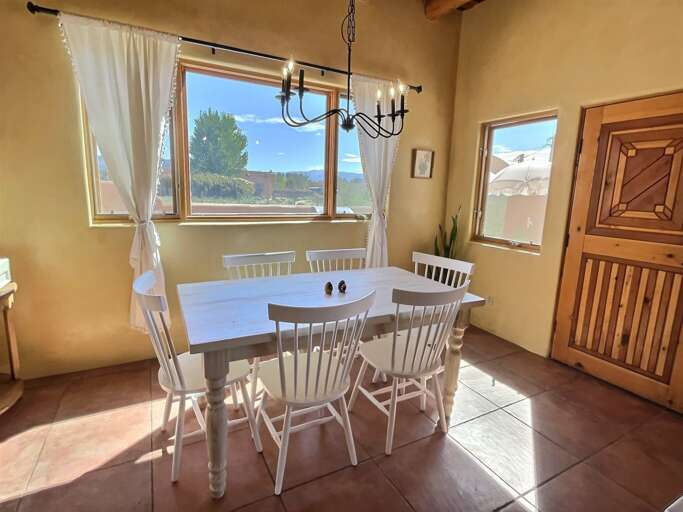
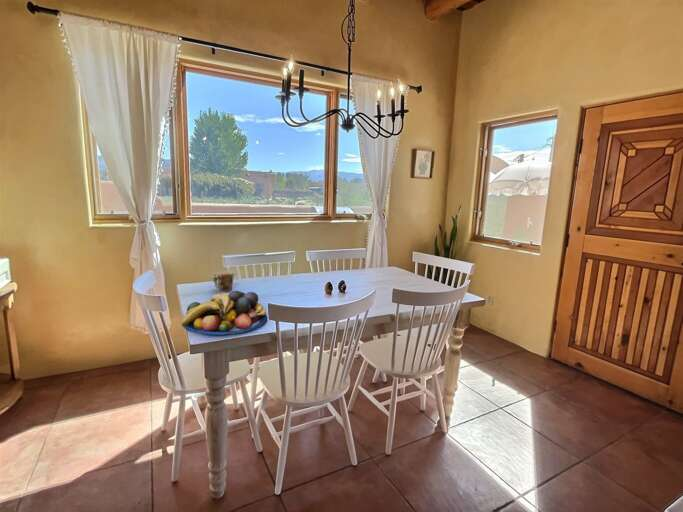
+ fruit bowl (226, 307)
+ mug (223, 282)
